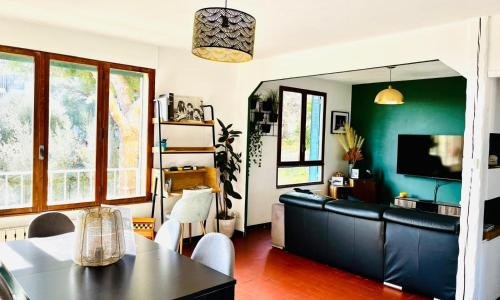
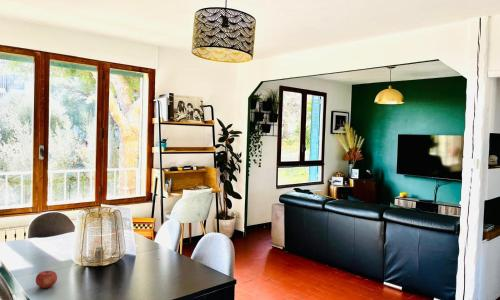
+ fruit (46, 278)
